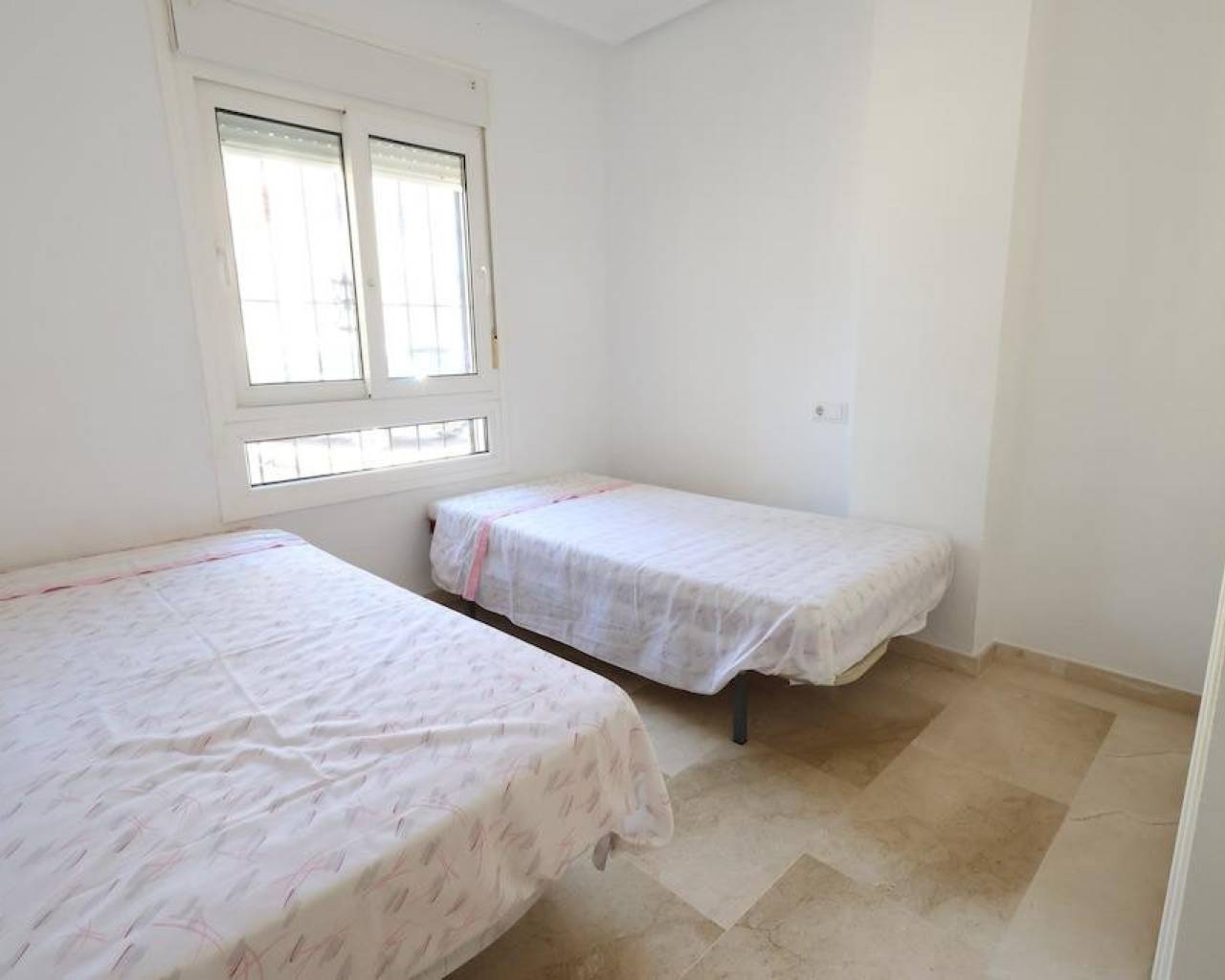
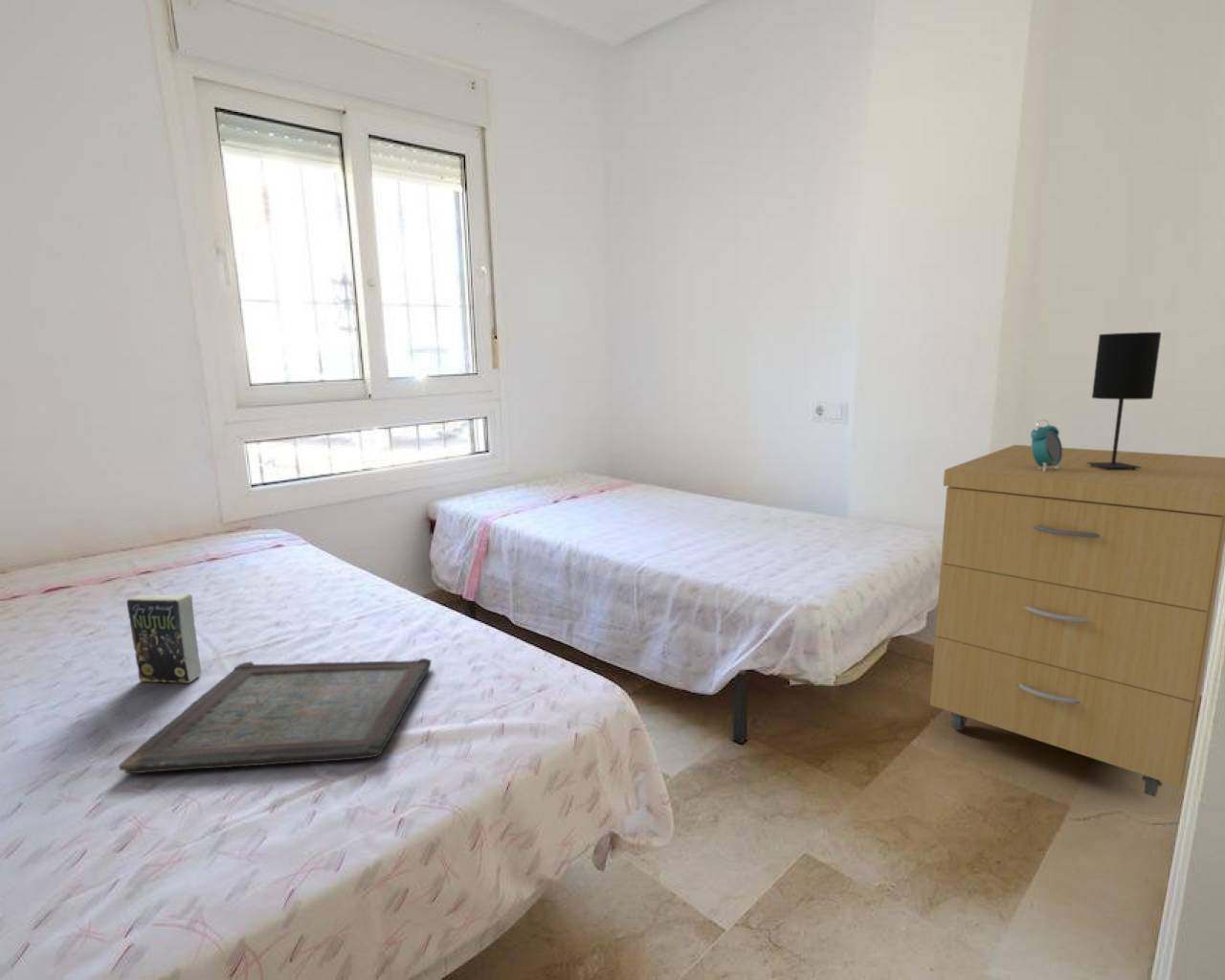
+ table lamp (1121, 401)
+ book (166, 637)
+ serving tray (299, 706)
+ storage cabinet (1079, 599)
+ alarm clock (1046, 444)
